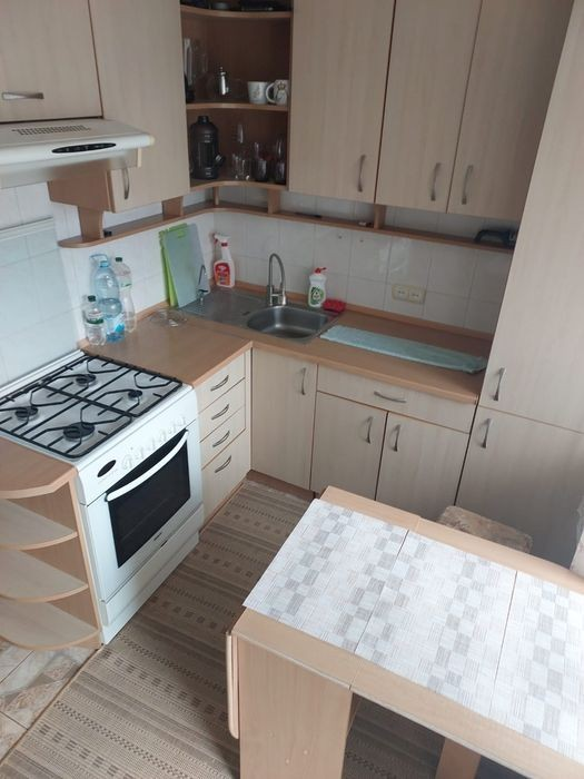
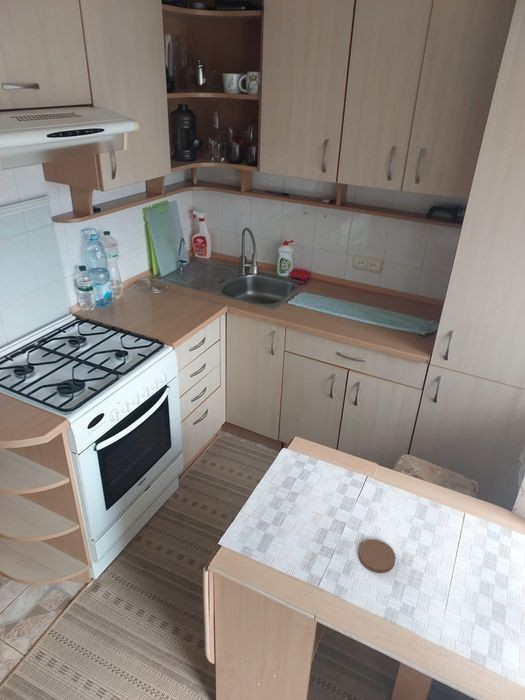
+ coaster (376, 555)
